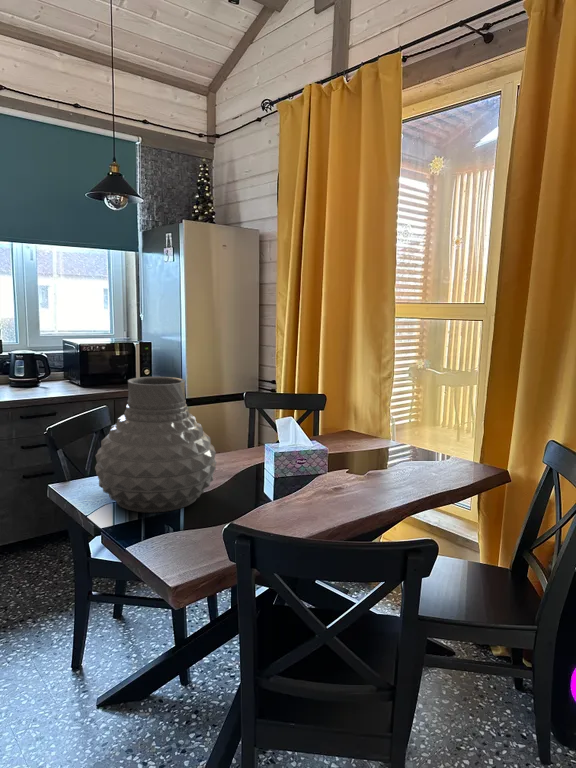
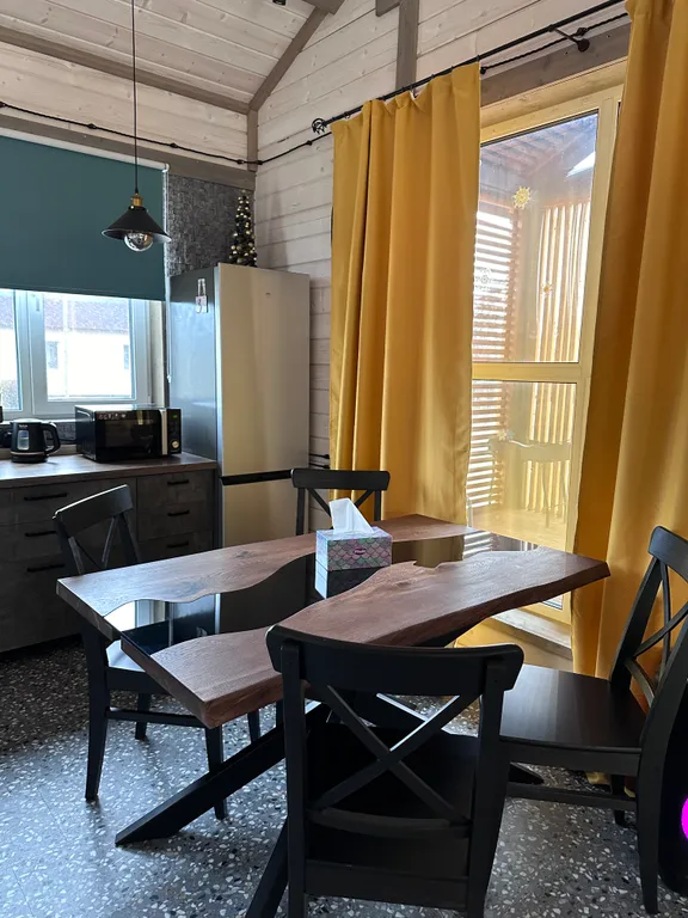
- vase (157, 439)
